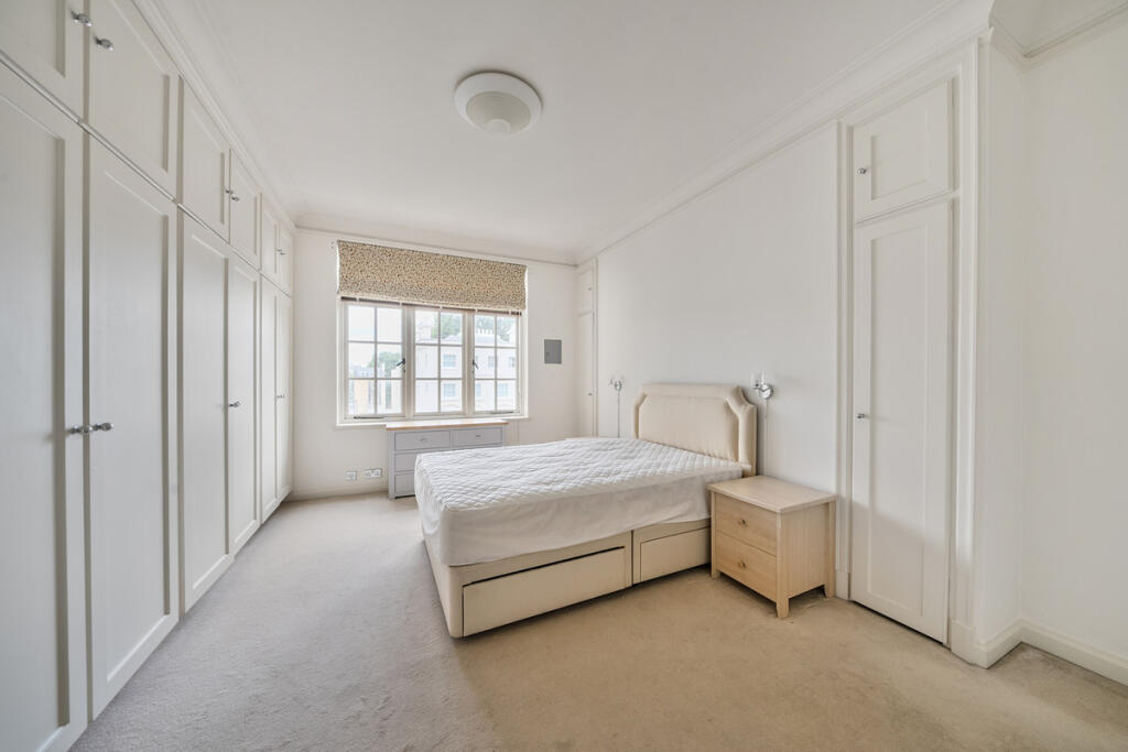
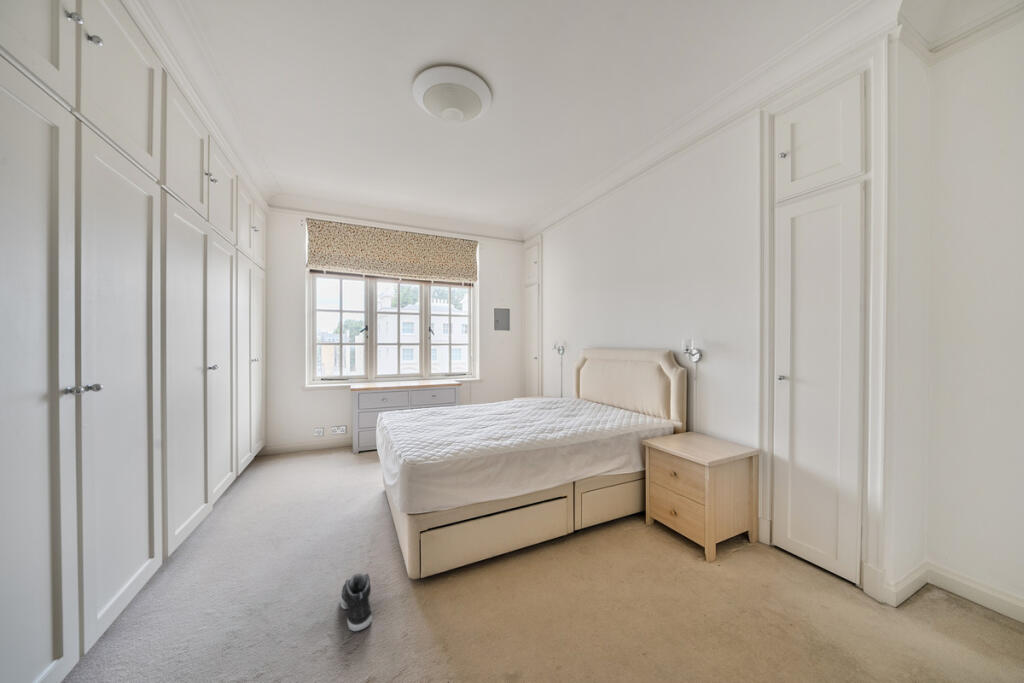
+ sneaker (356, 589)
